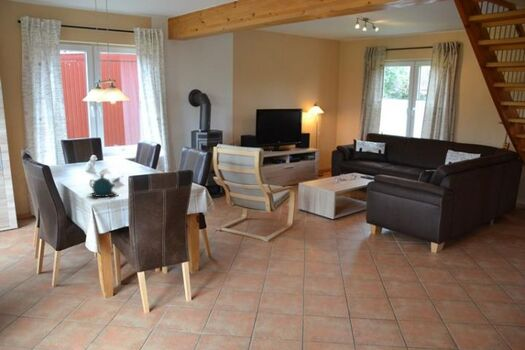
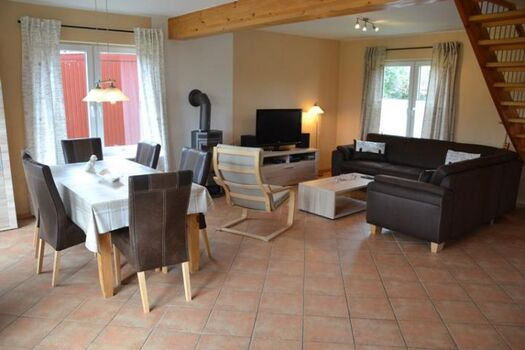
- teapot (103, 184)
